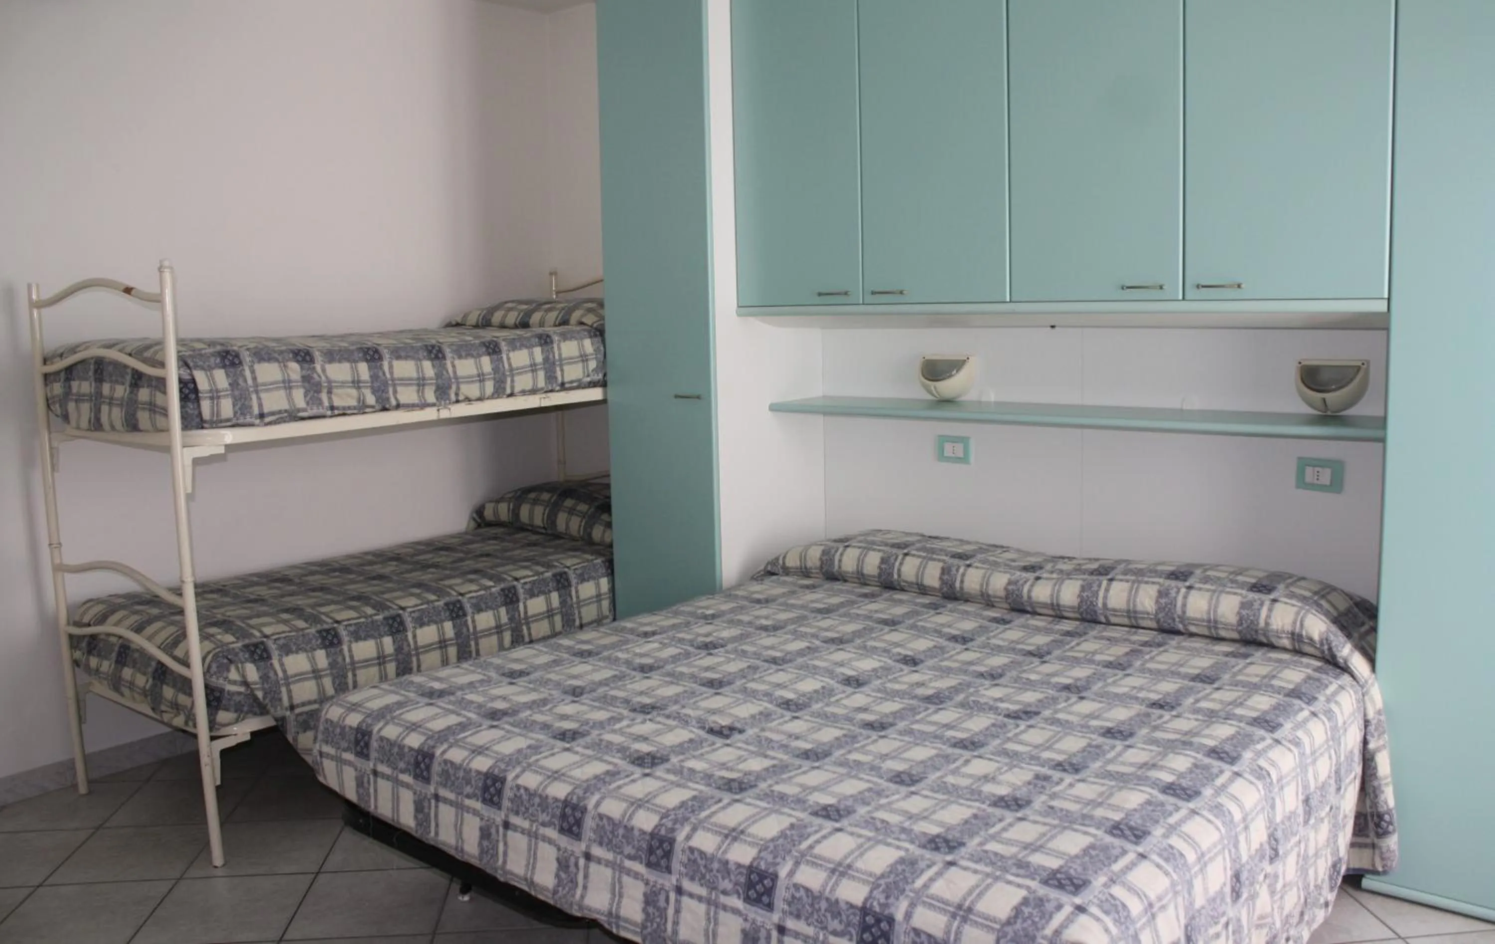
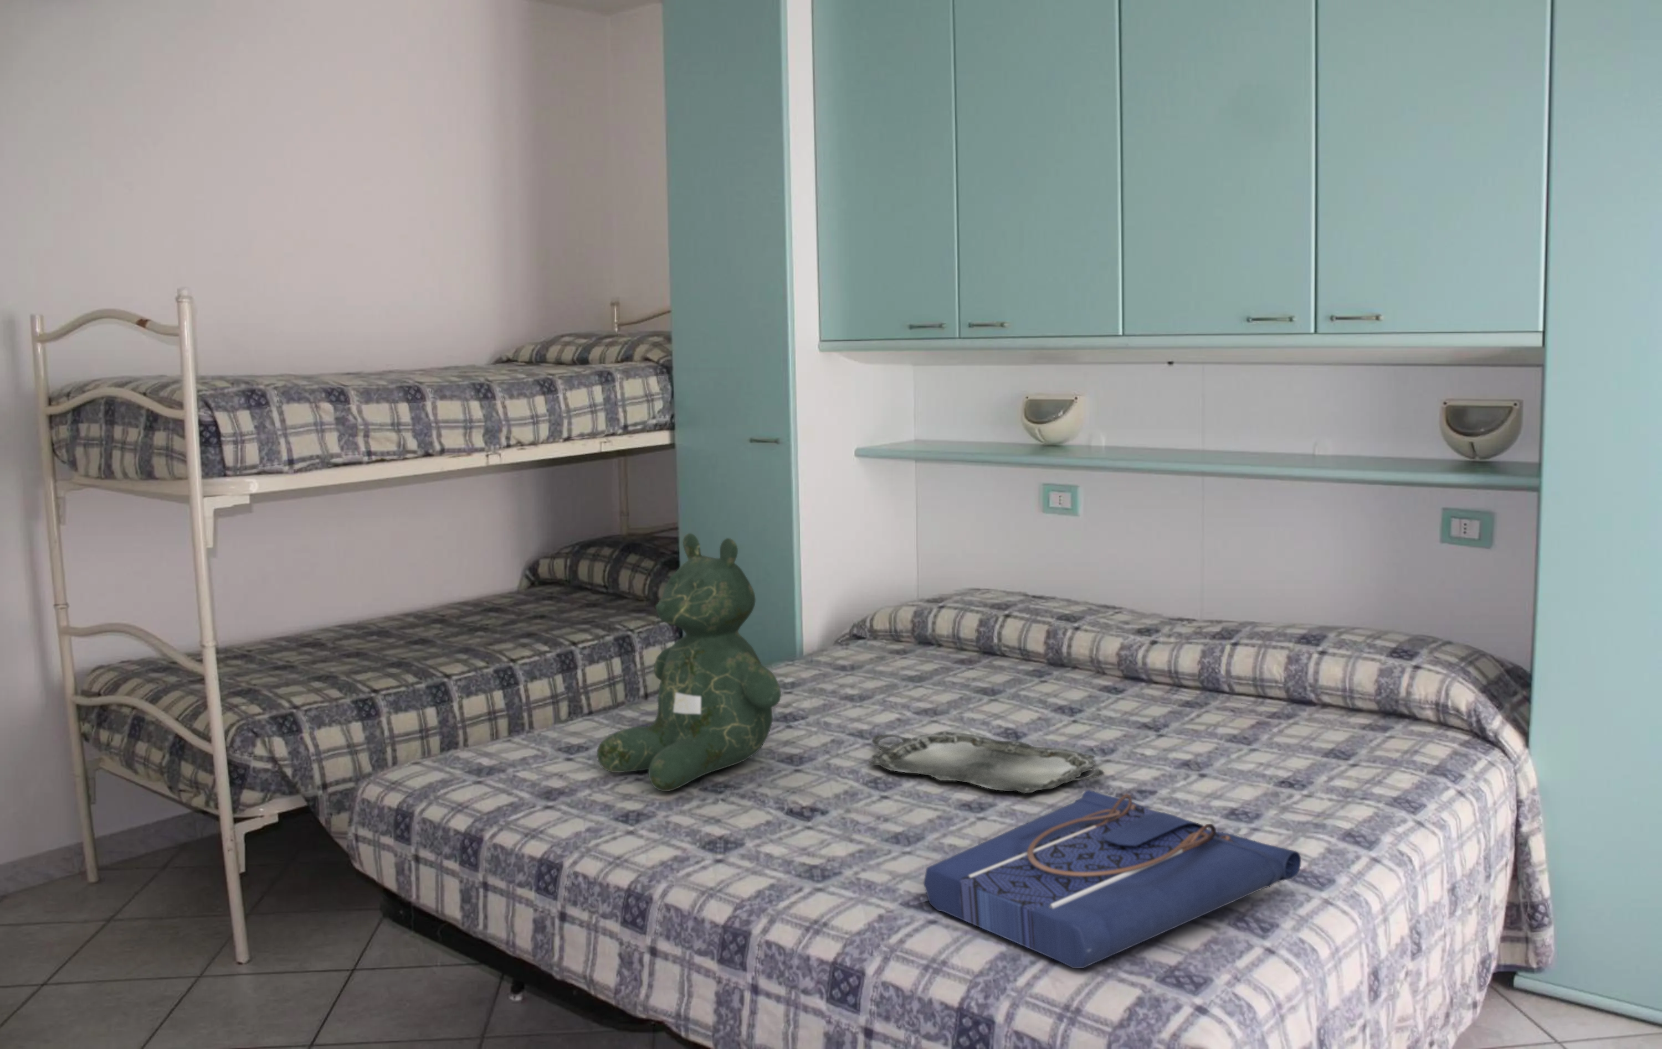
+ serving tray (982, 760)
+ teddy bear (685, 655)
+ tote bag (1102, 864)
